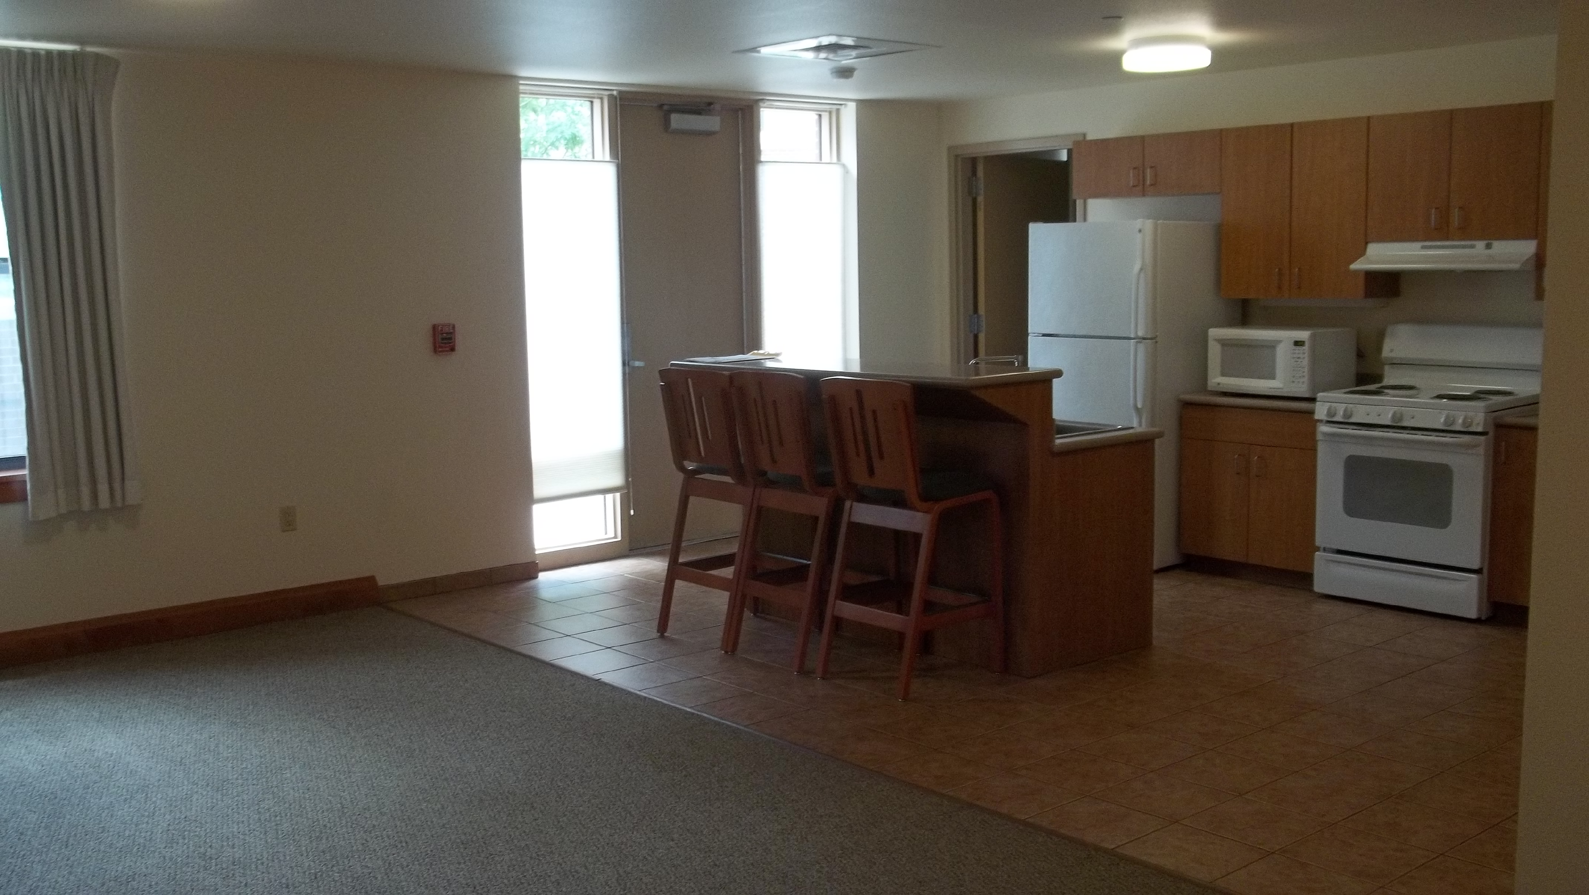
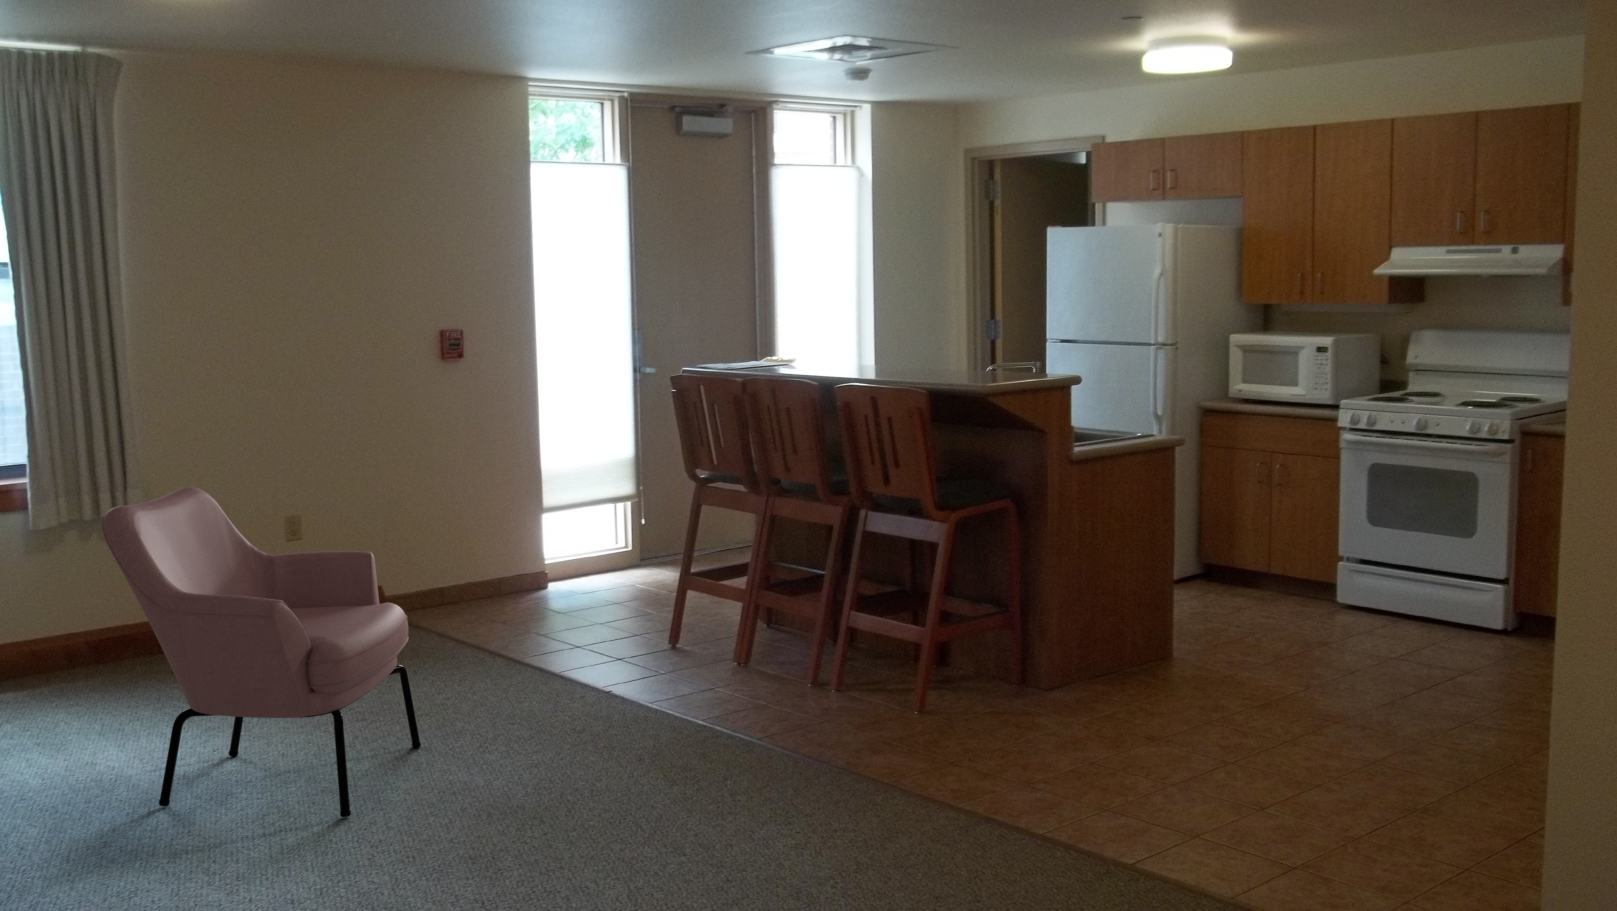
+ armchair (269, 639)
